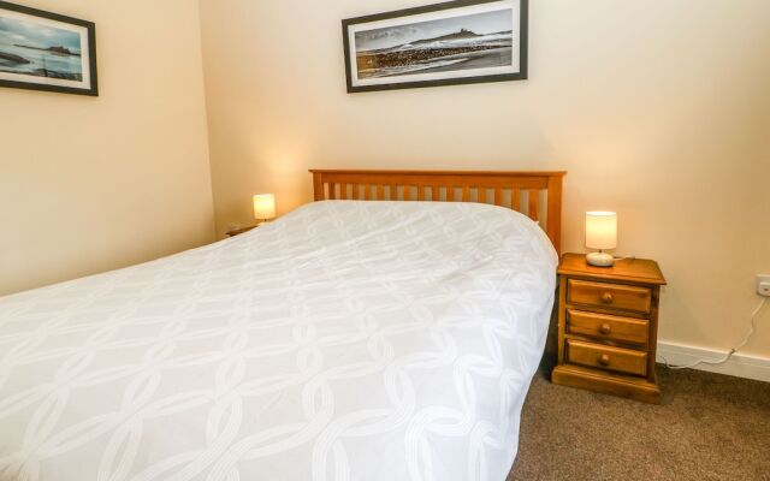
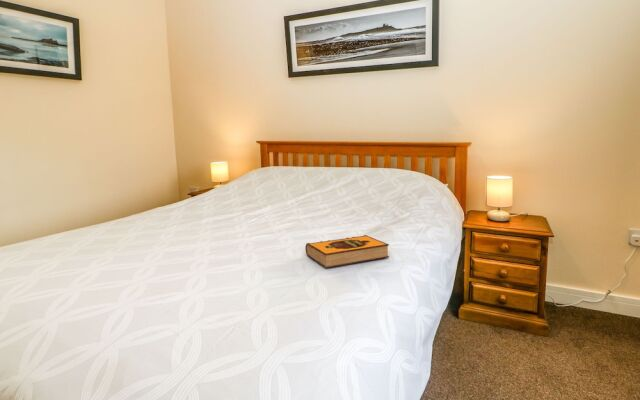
+ hardback book (346, 249)
